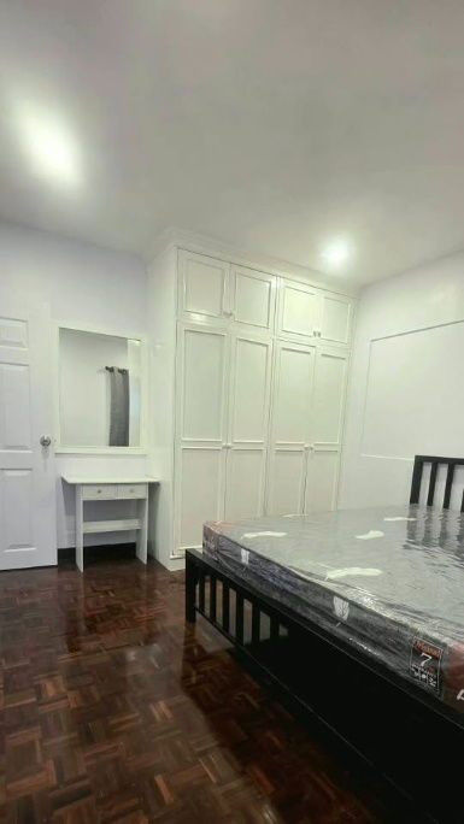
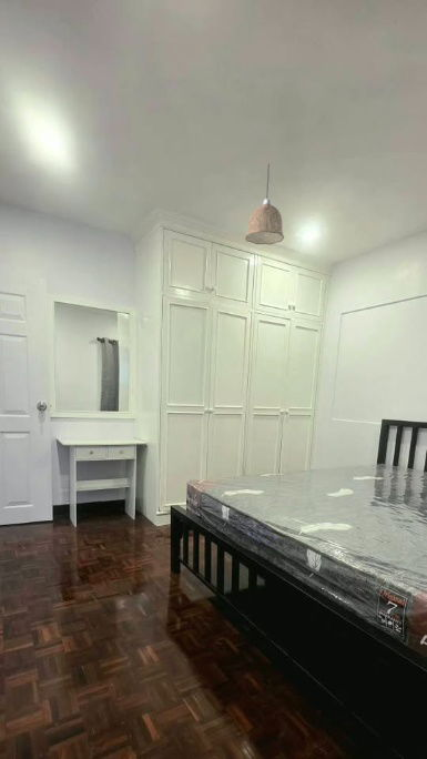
+ pendant lamp (266, 201)
